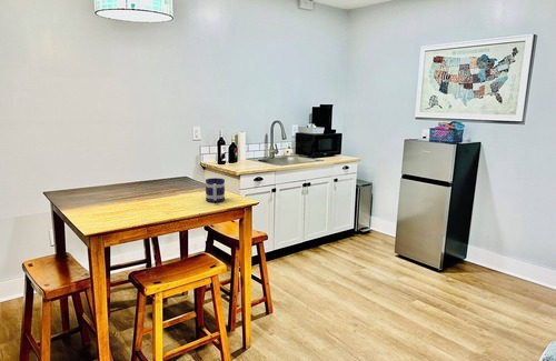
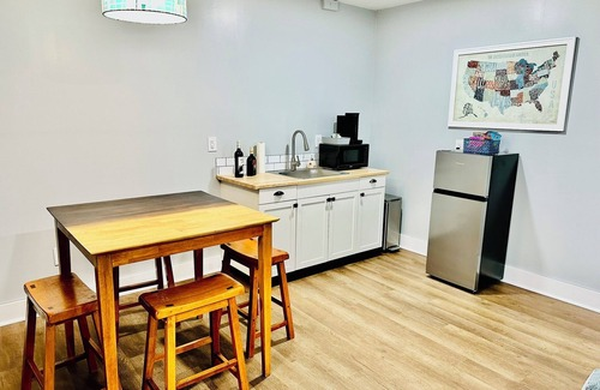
- mug (215, 190)
